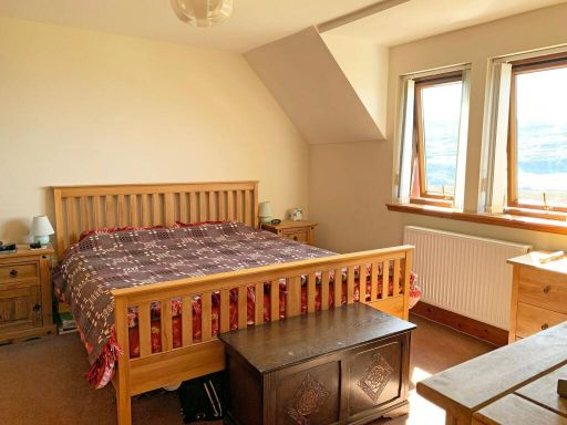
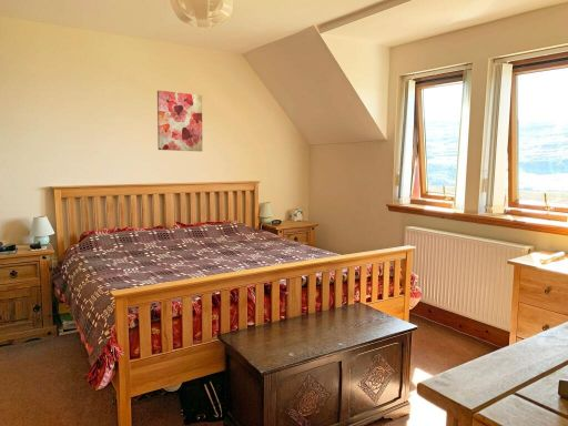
+ wall art (180, 121)
